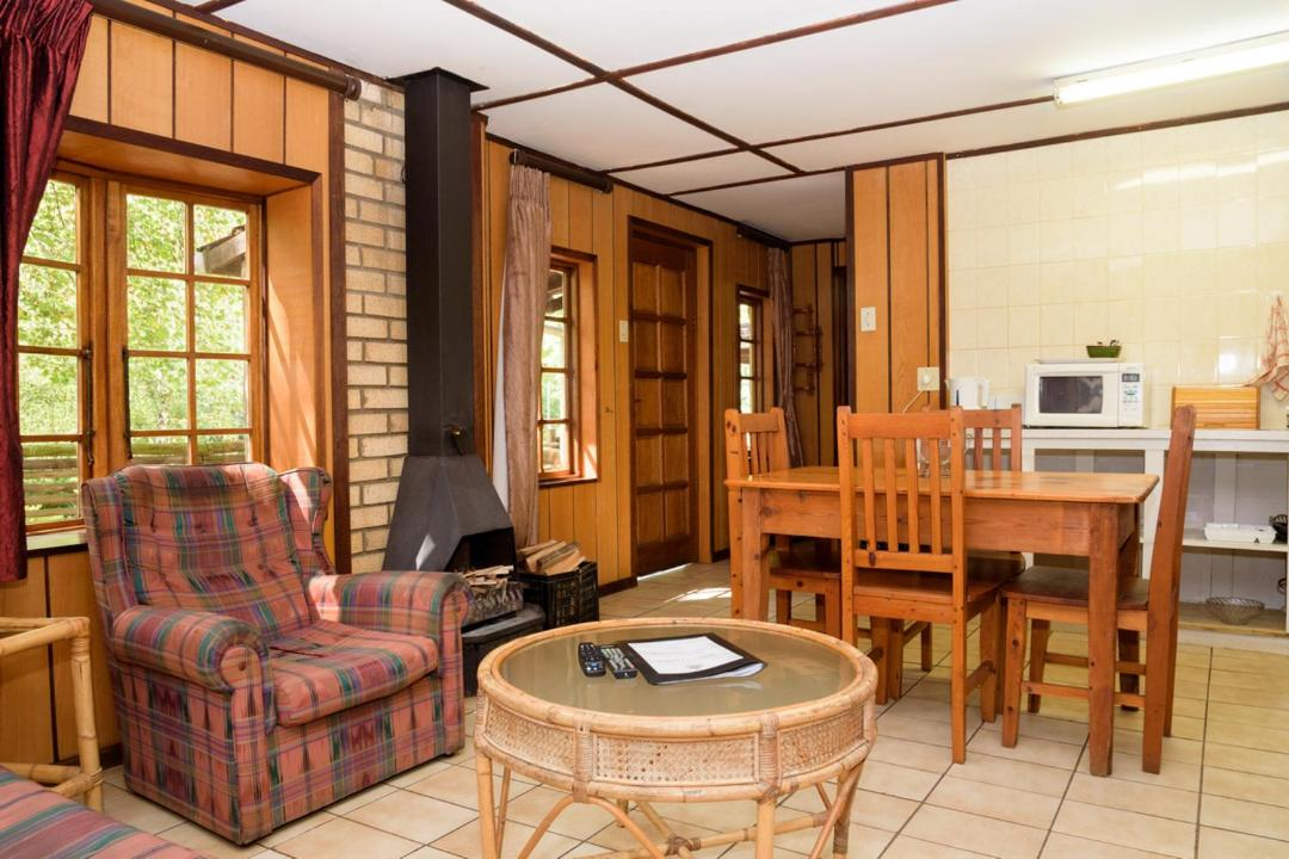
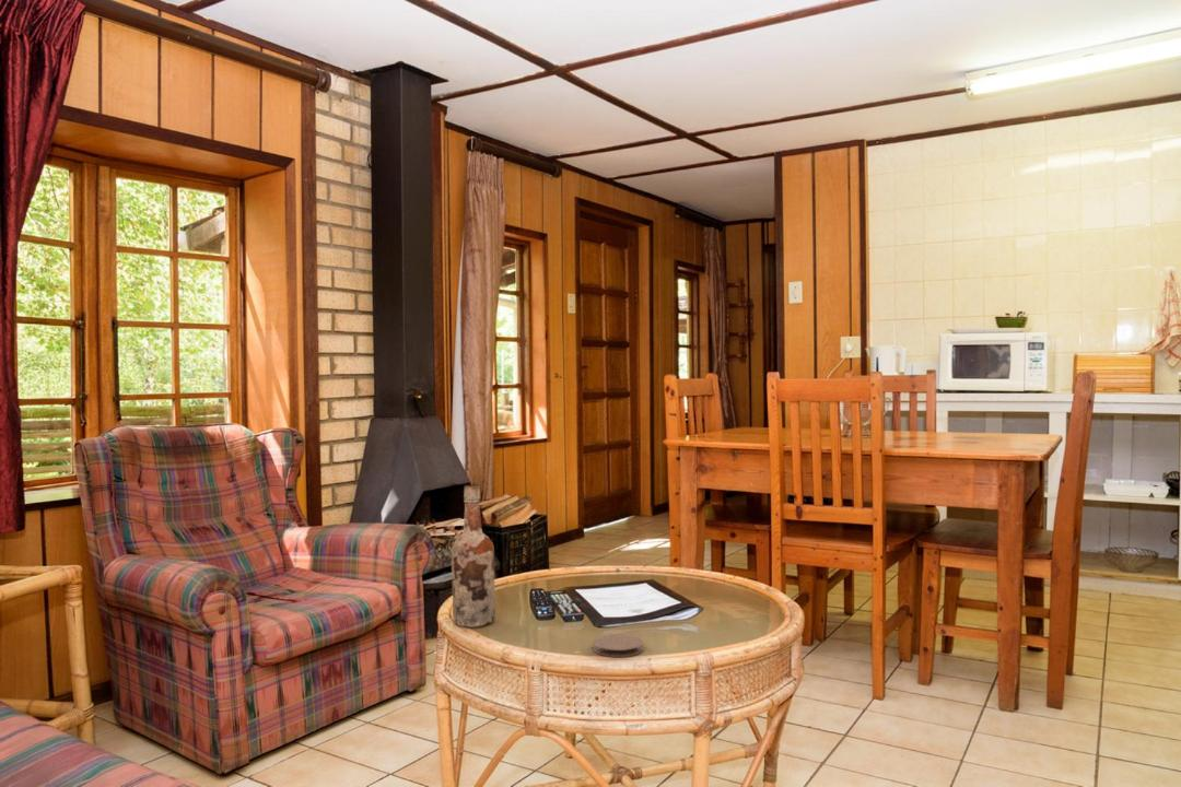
+ wine bottle (472, 553)
+ coaster (618, 645)
